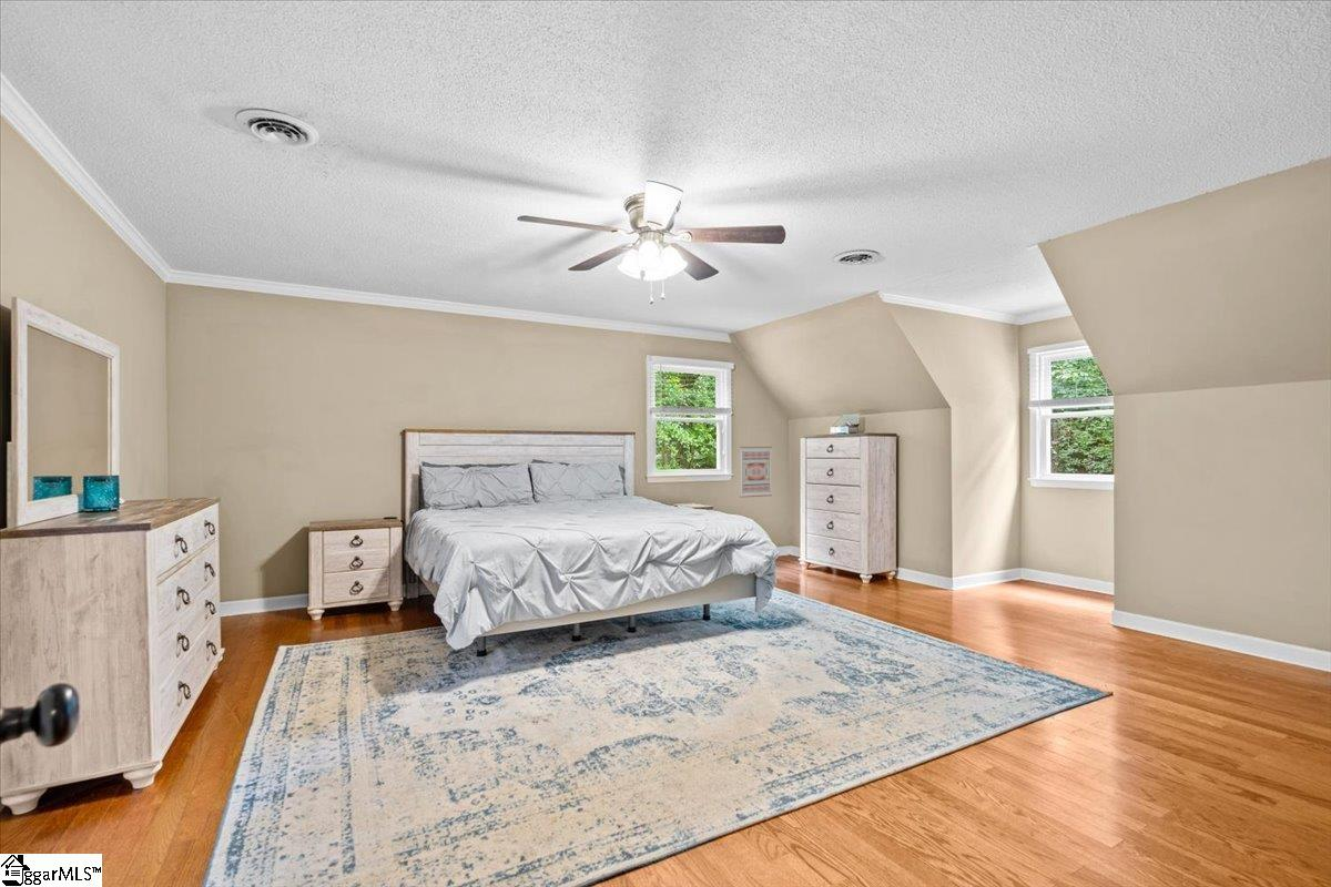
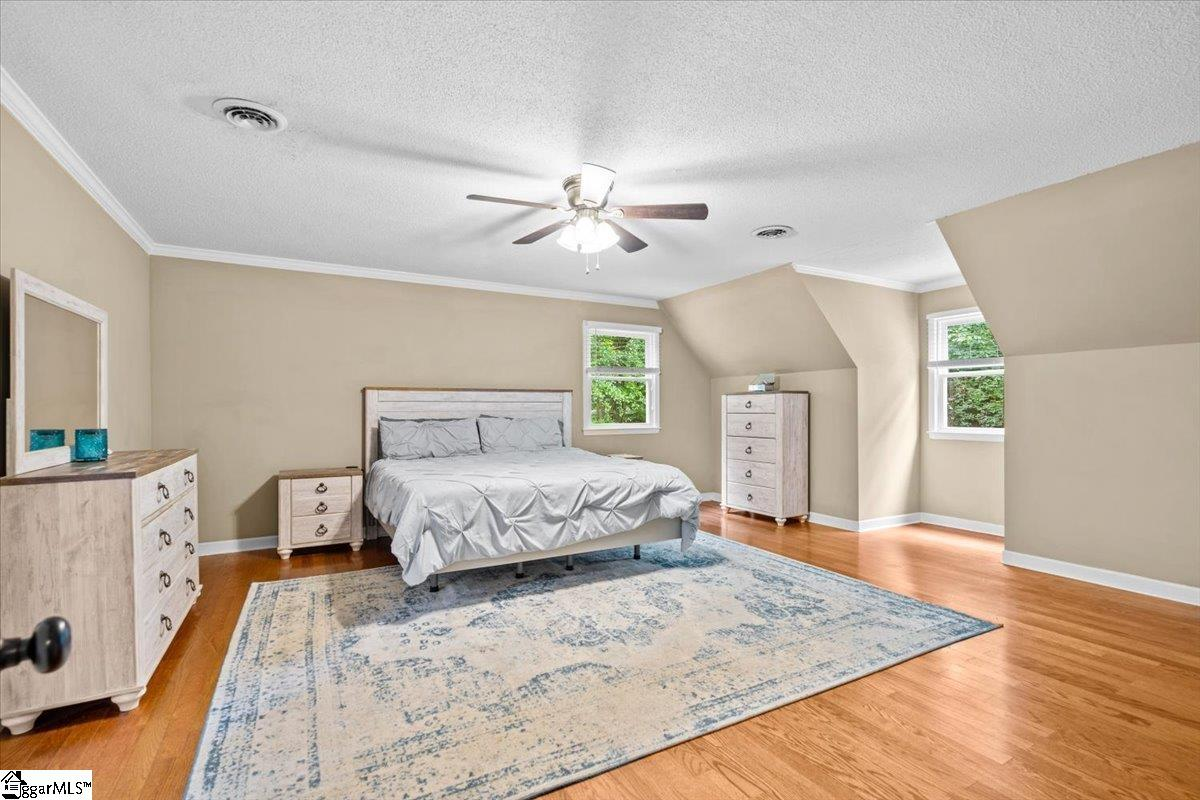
- wall art (755, 471)
